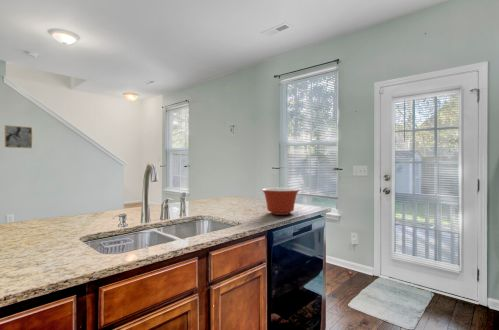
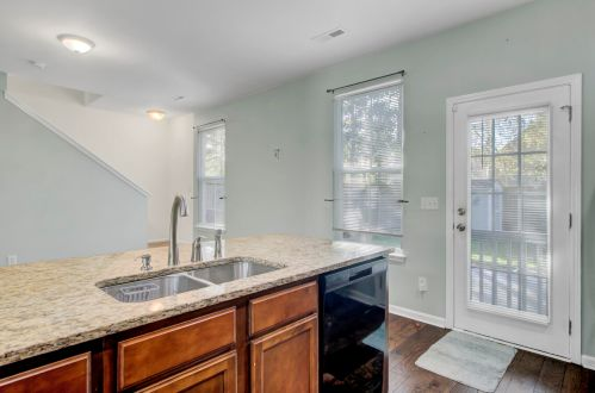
- mixing bowl (280, 201)
- wall art (18, 137)
